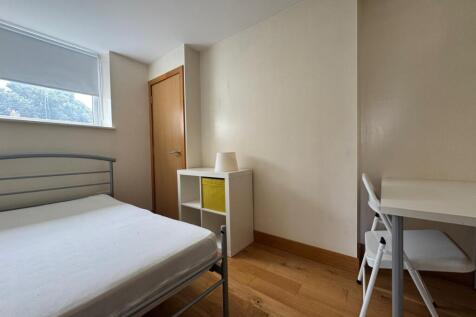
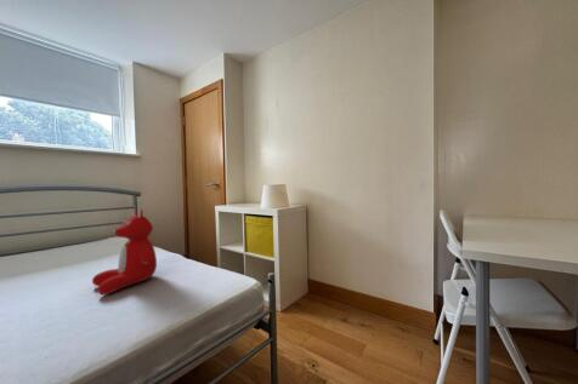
+ teddy bear (125, 246)
